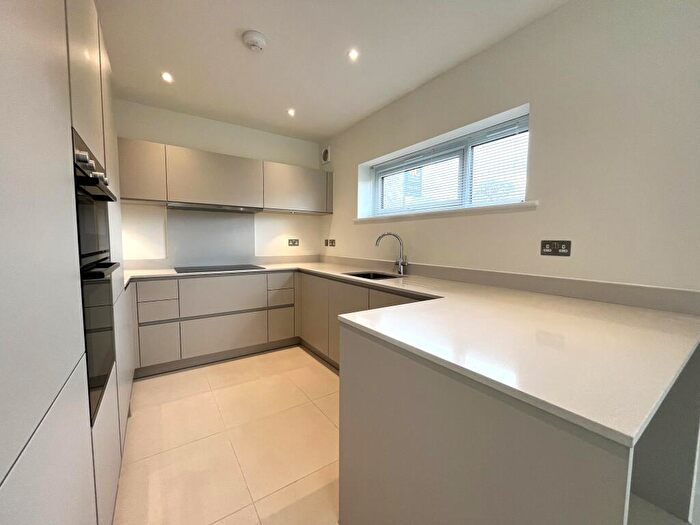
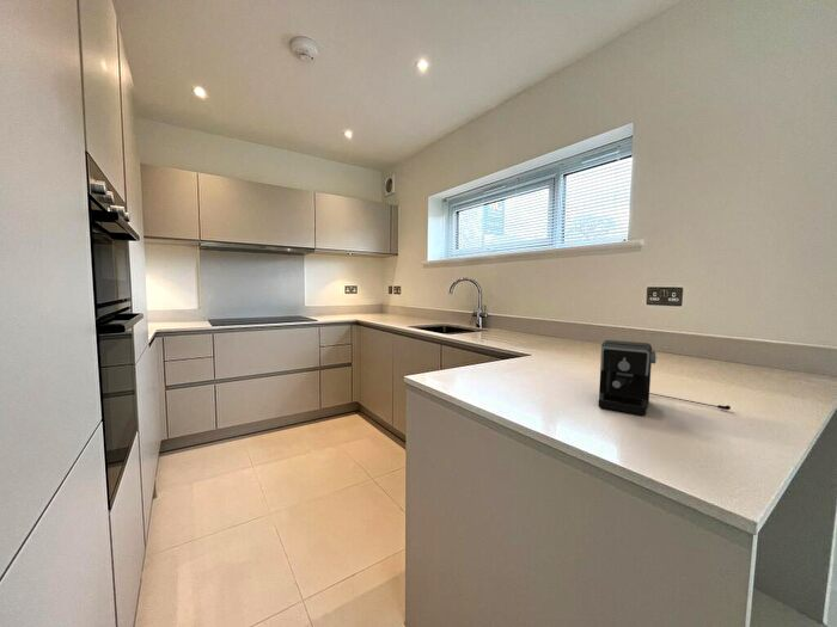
+ coffee maker (649, 377)
